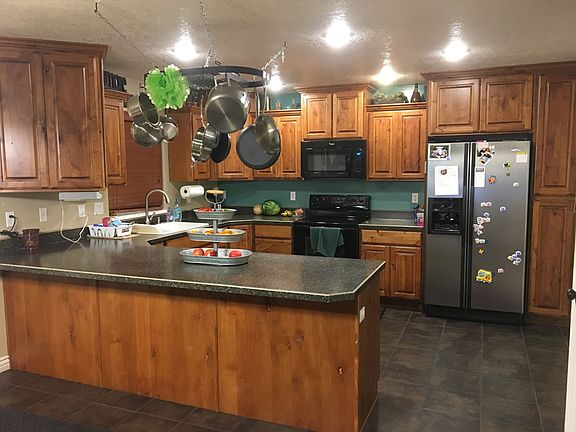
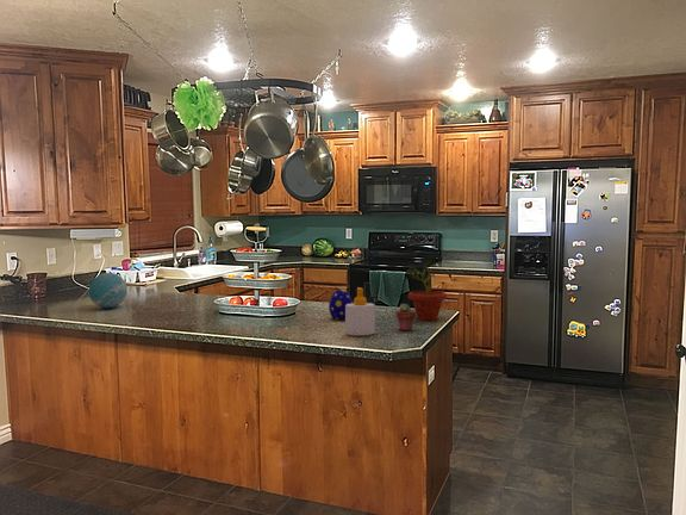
+ decorative egg (341, 303)
+ potted plant (425, 287)
+ soap bottle (360, 311)
+ potted succulent (405, 316)
+ decorative ball (107, 290)
